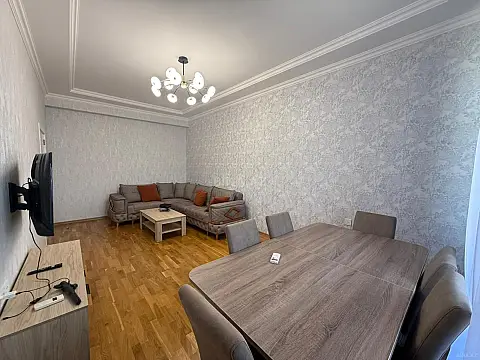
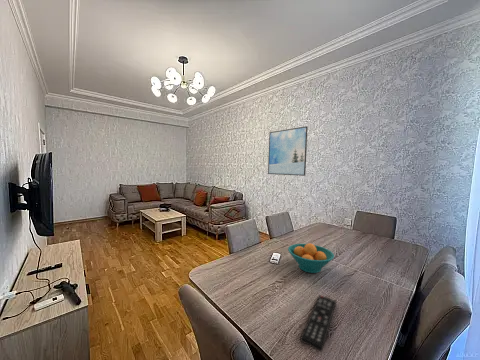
+ fruit bowl (310, 256)
+ remote control (320, 317)
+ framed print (286, 152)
